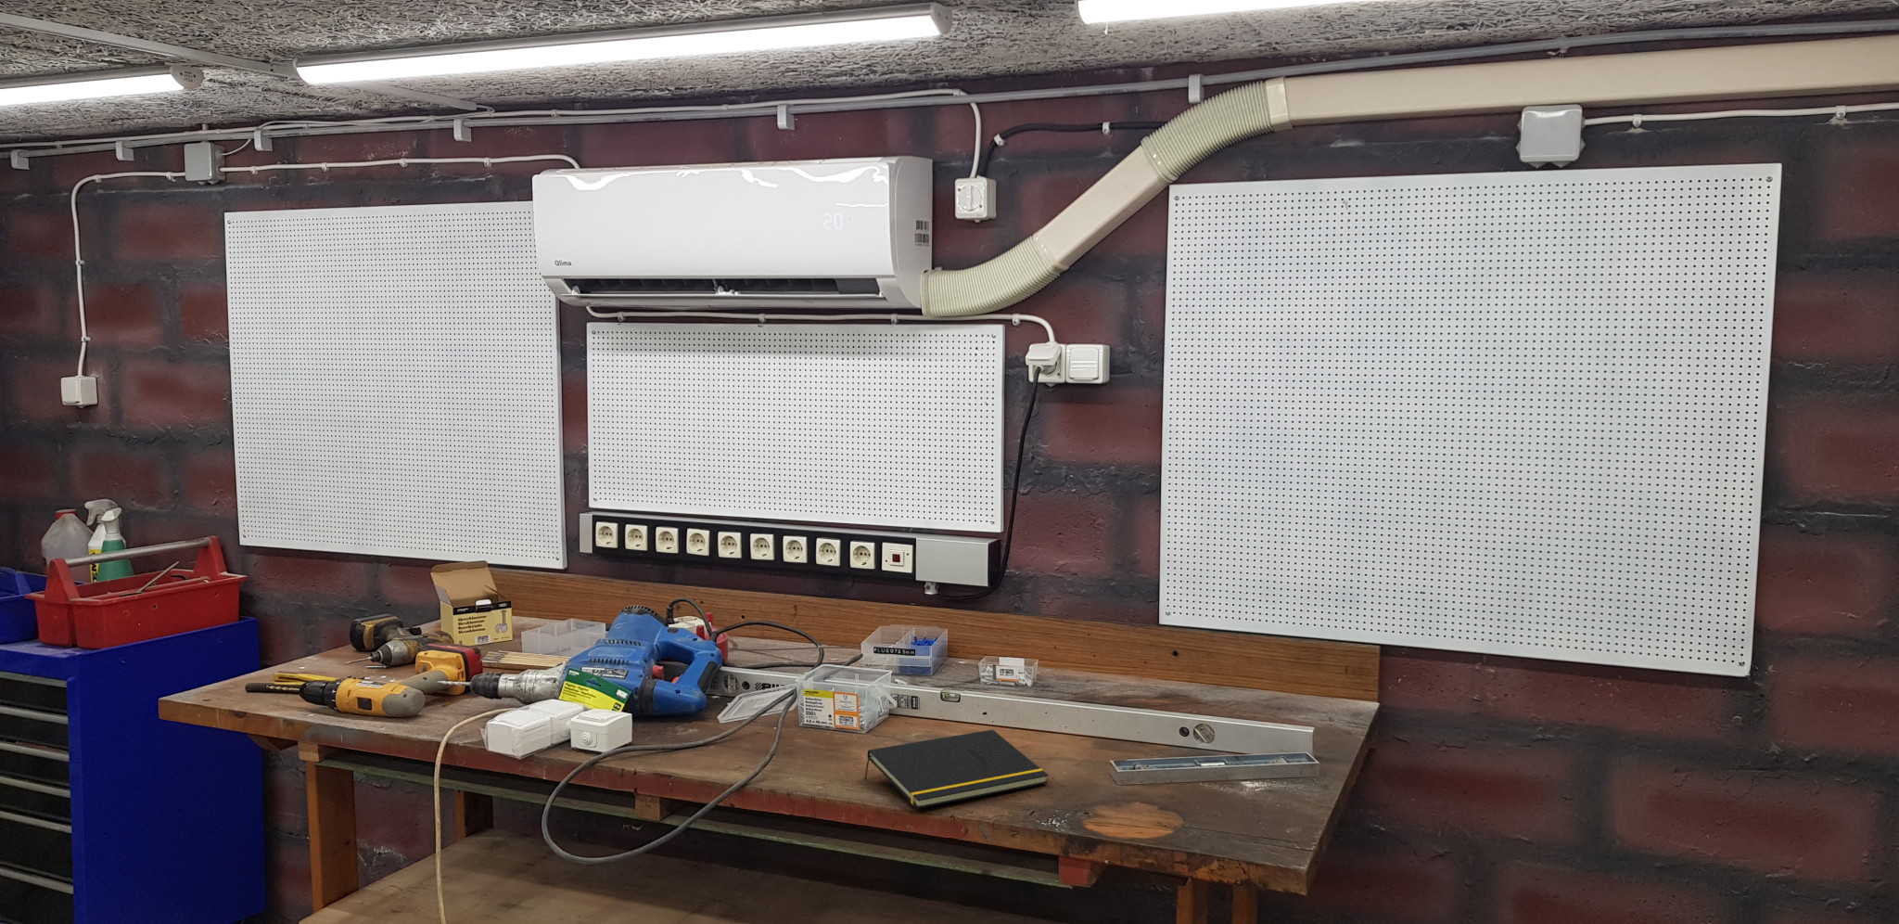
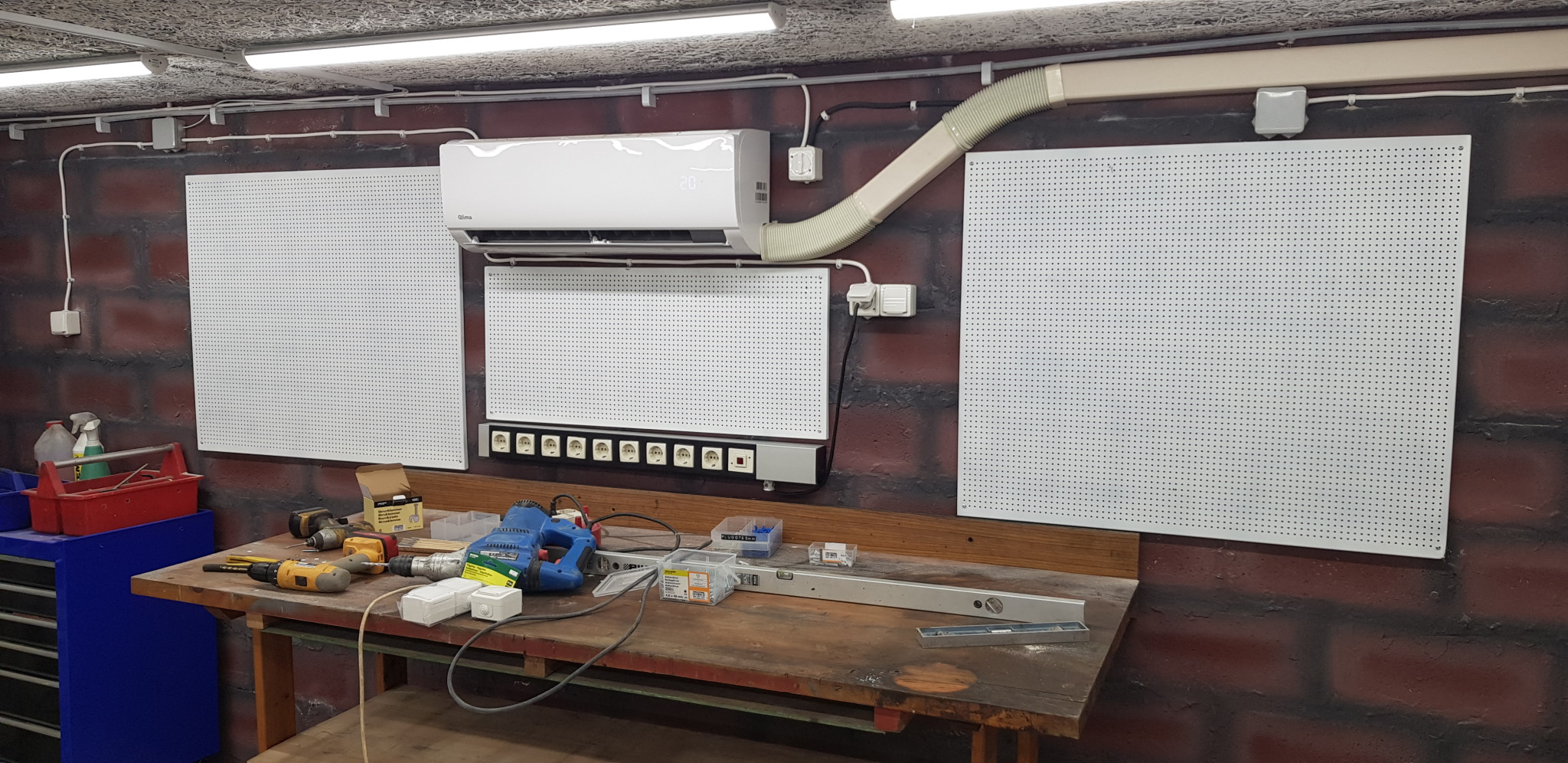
- notepad (957, 767)
